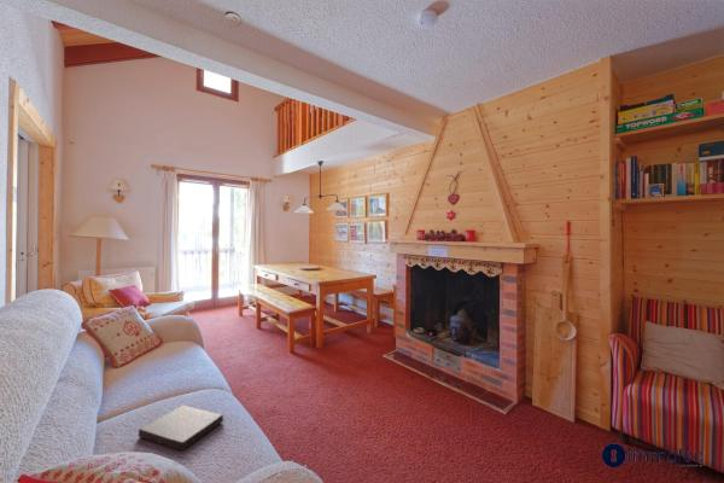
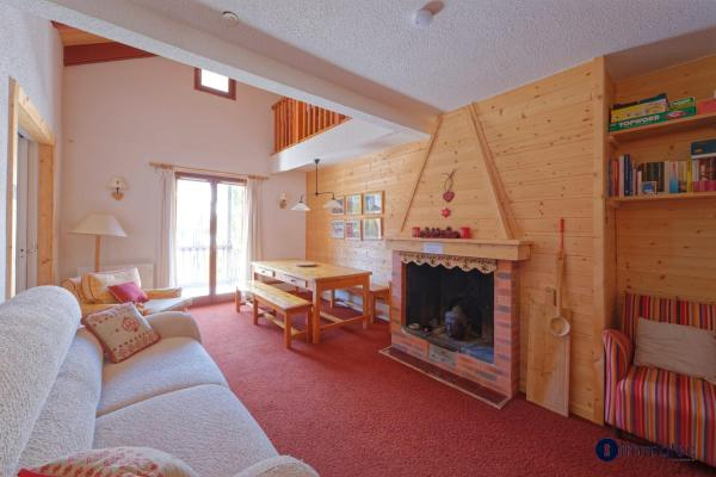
- book (182, 425)
